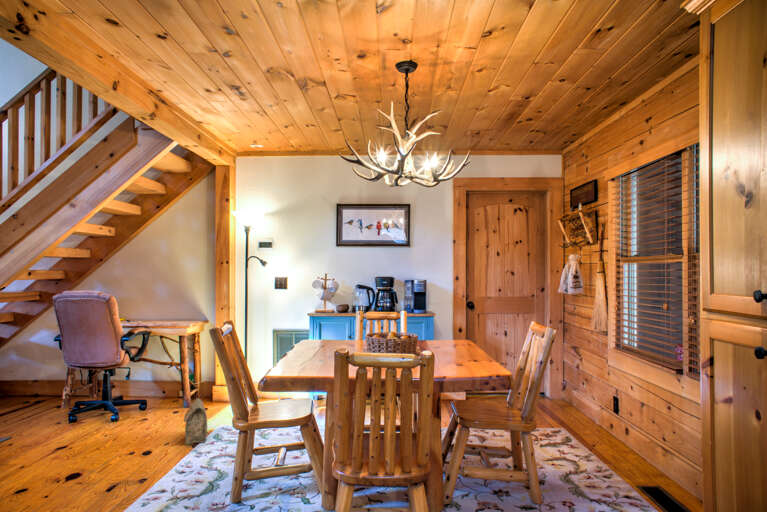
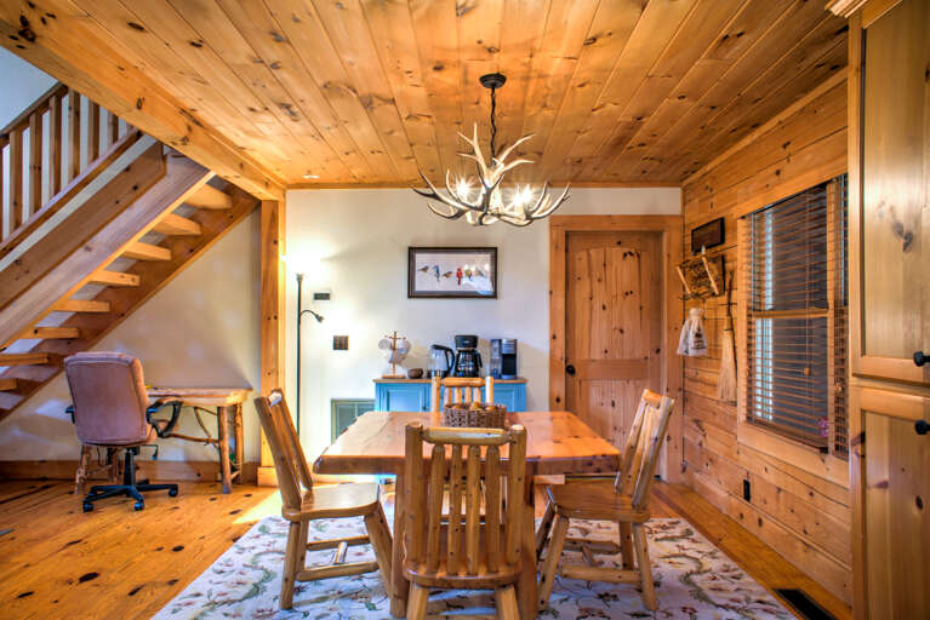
- bag (195, 420)
